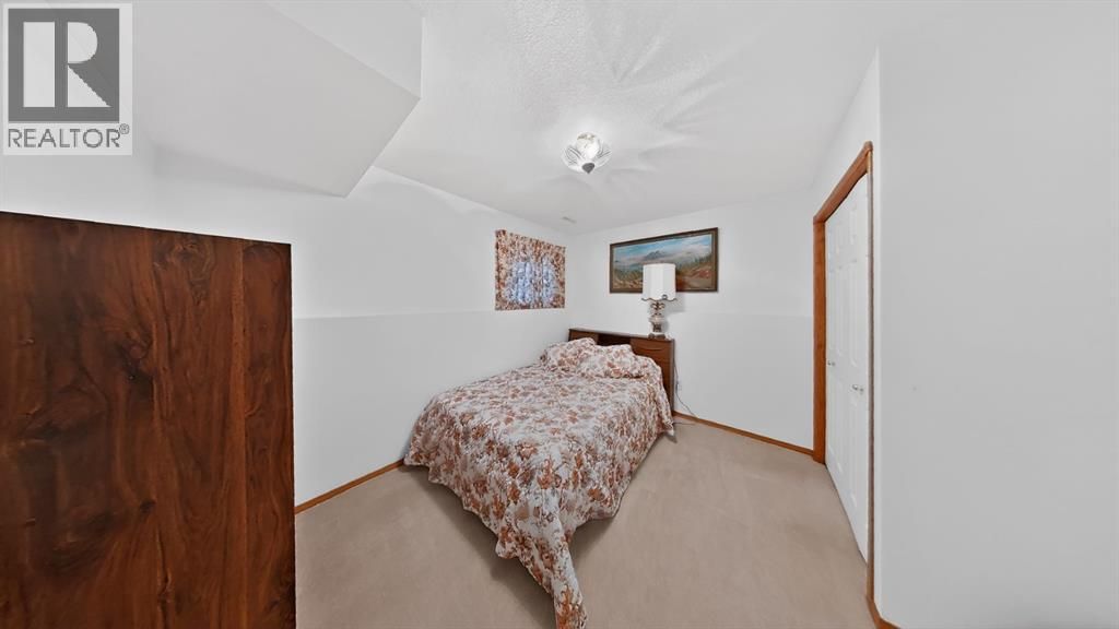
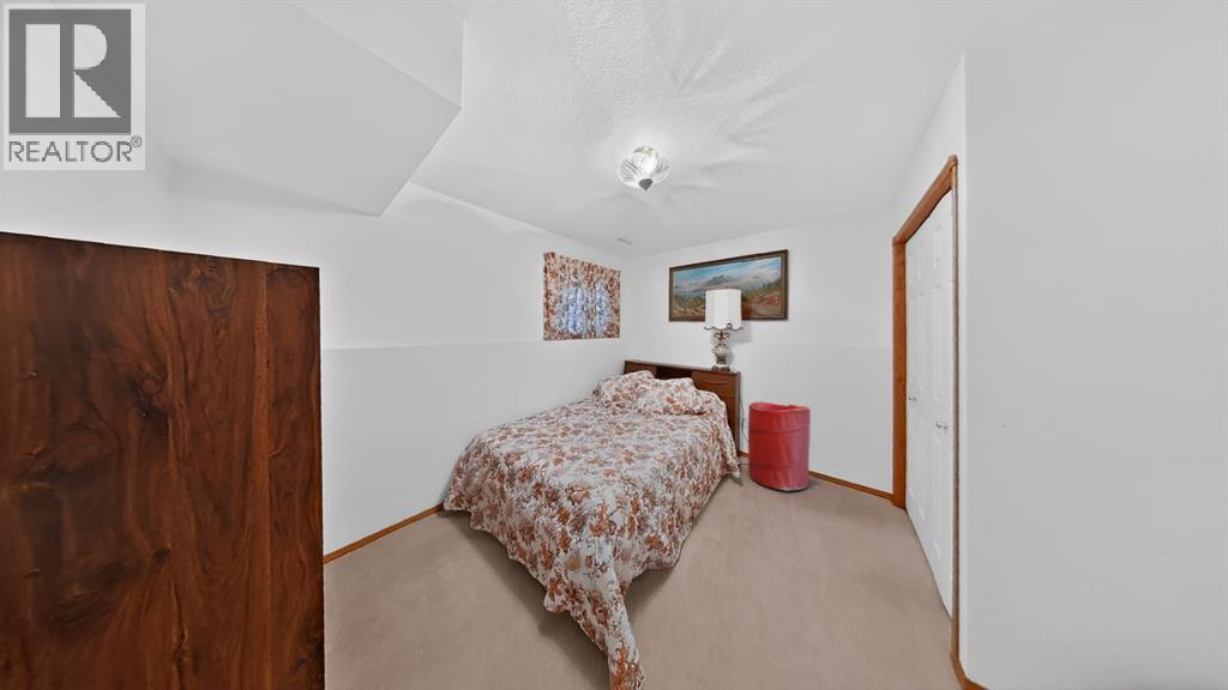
+ laundry hamper (778, 441)
